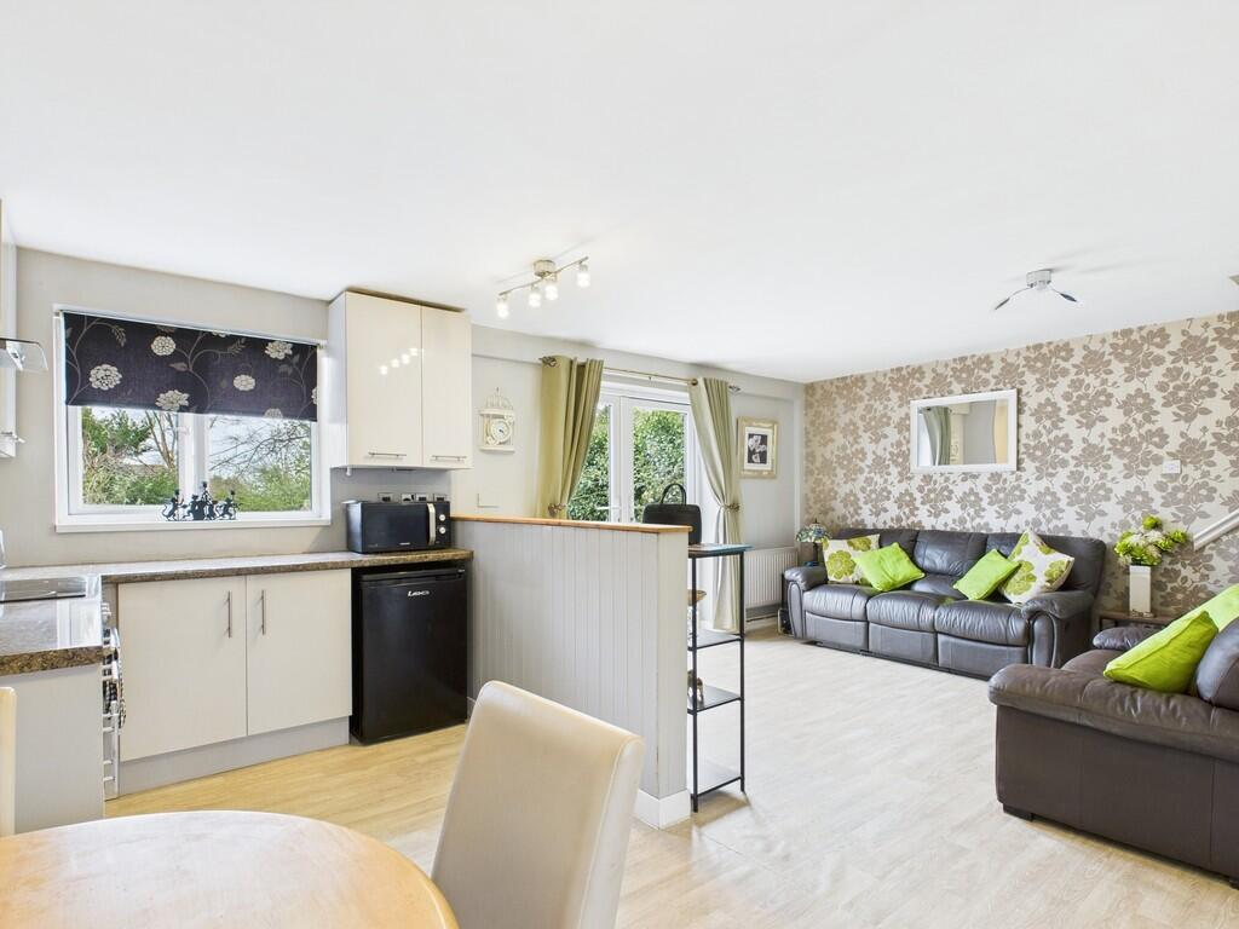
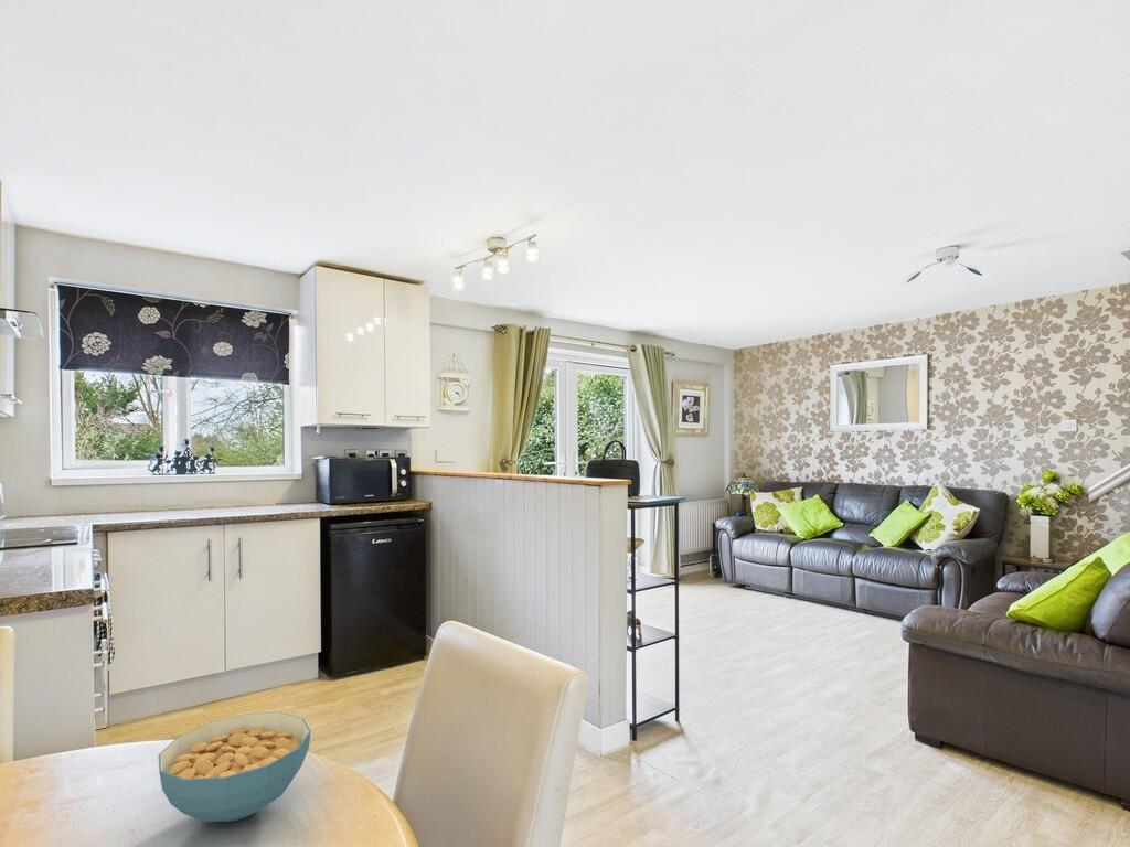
+ cereal bowl (237, 775)
